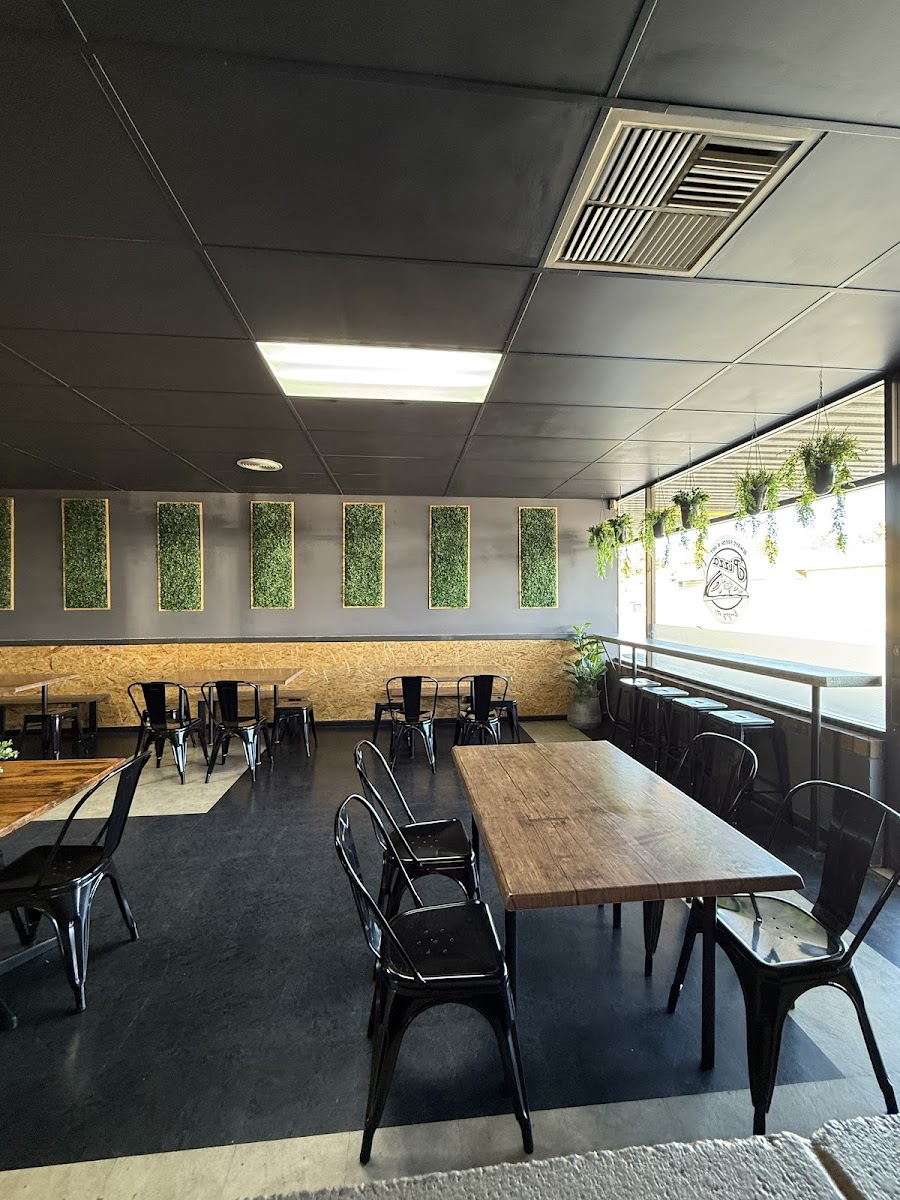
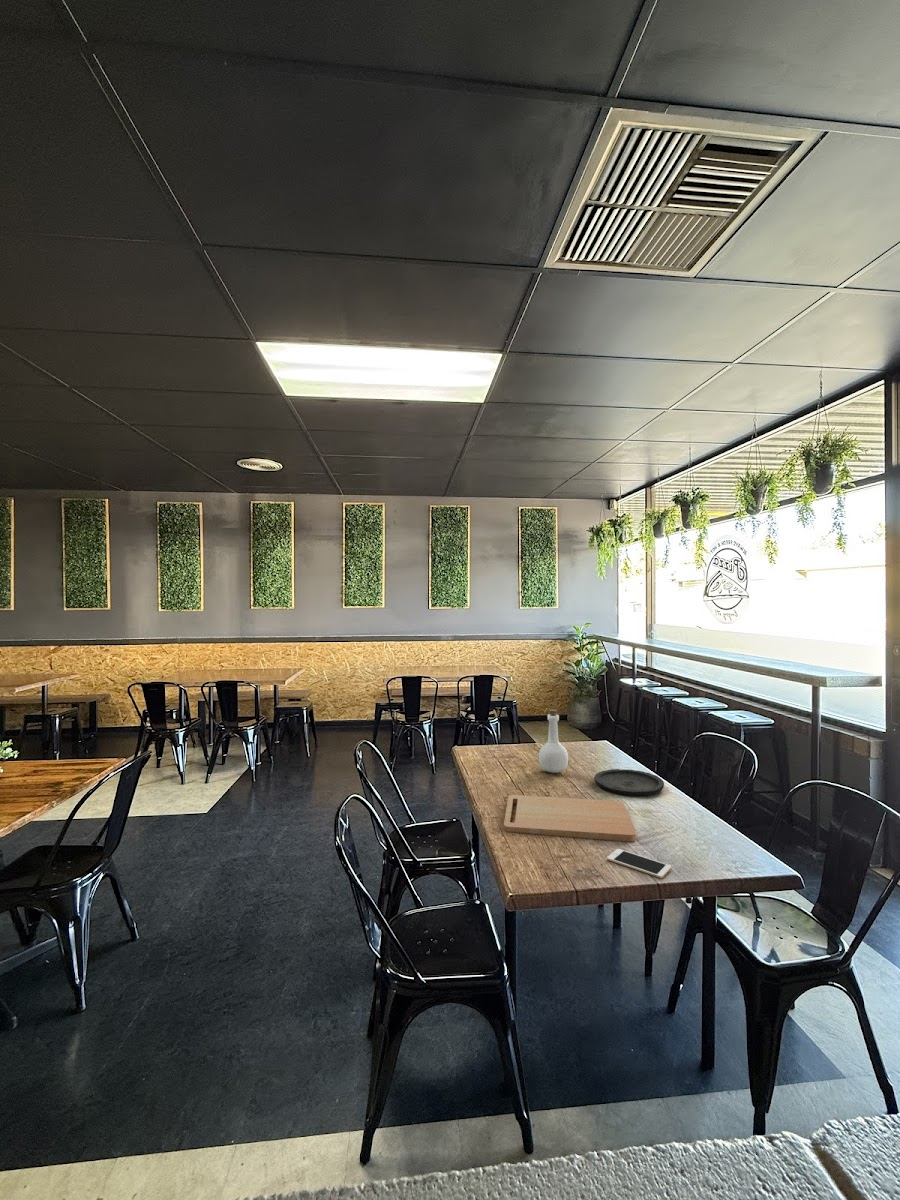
+ cutting board (566, 816)
+ plate (628, 782)
+ bottle (553, 740)
+ cell phone (638, 862)
